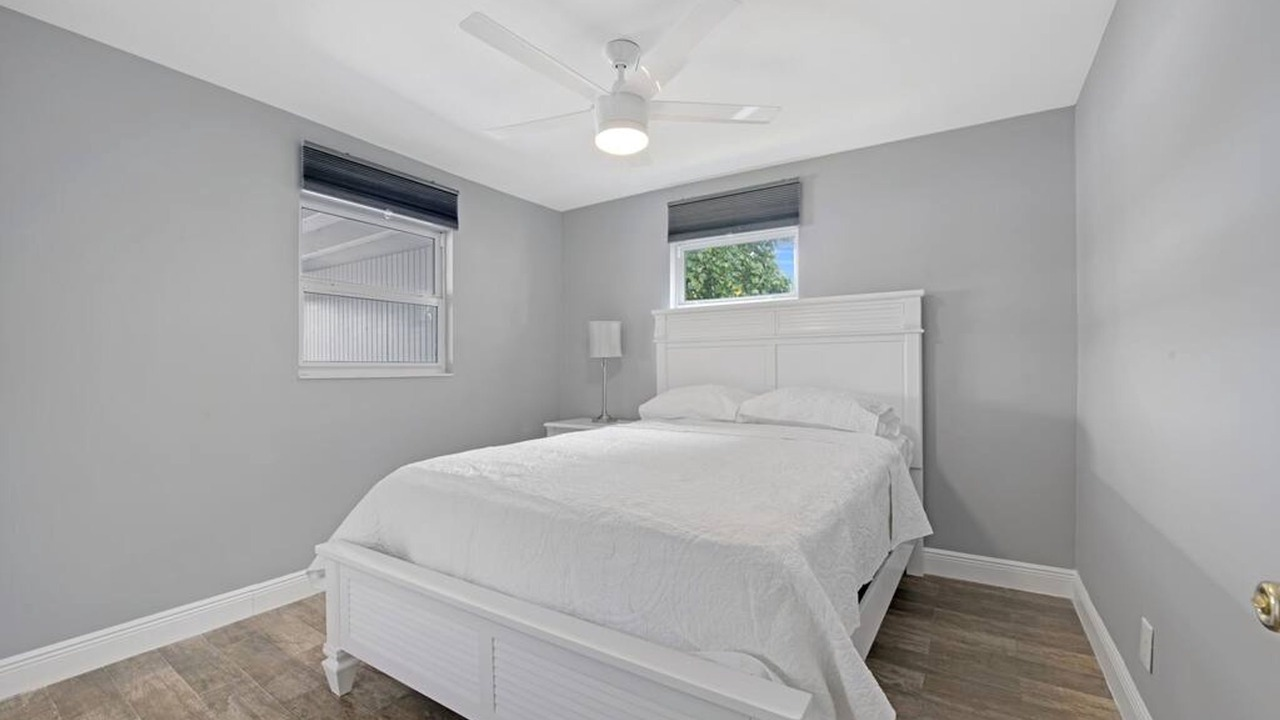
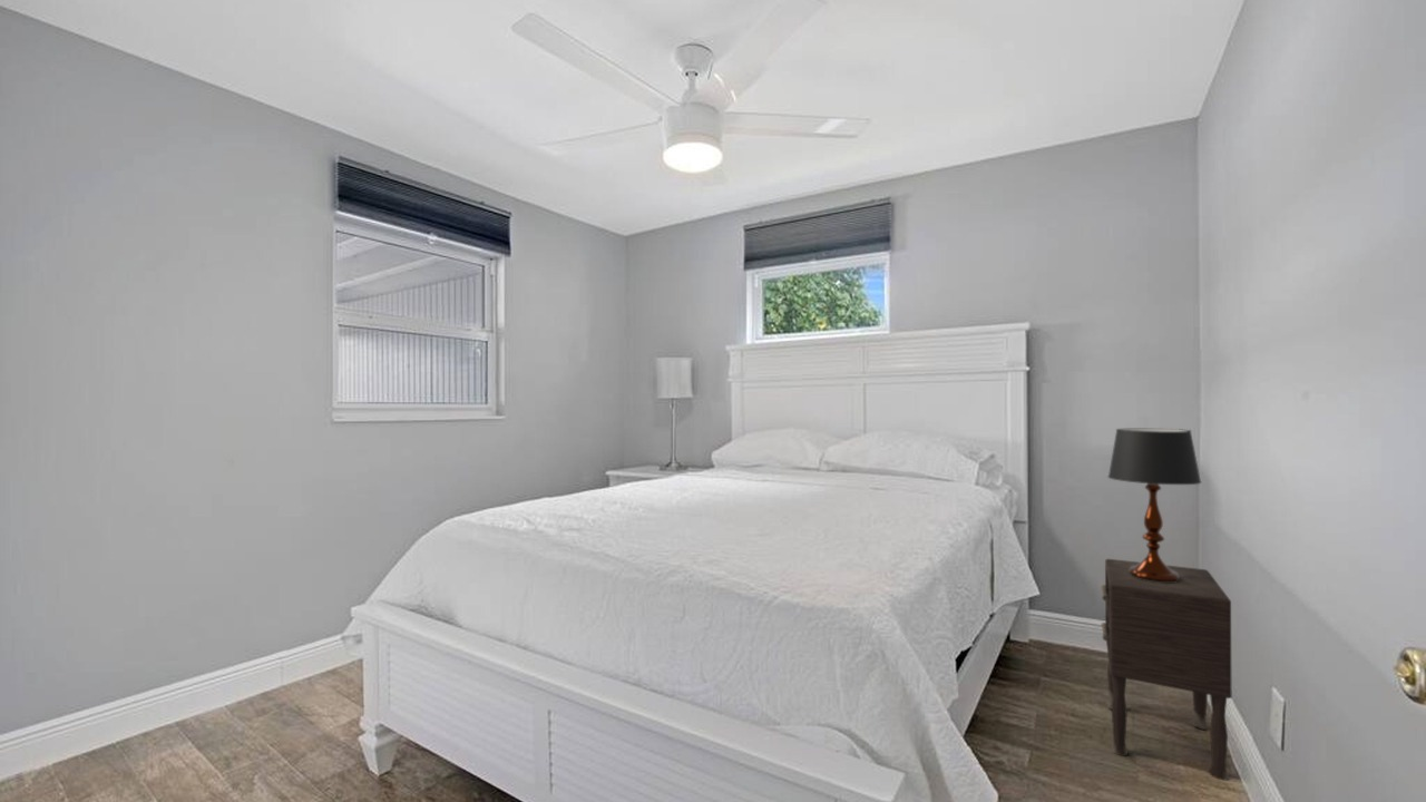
+ nightstand (1158, 657)
+ table lamp (1153, 502)
